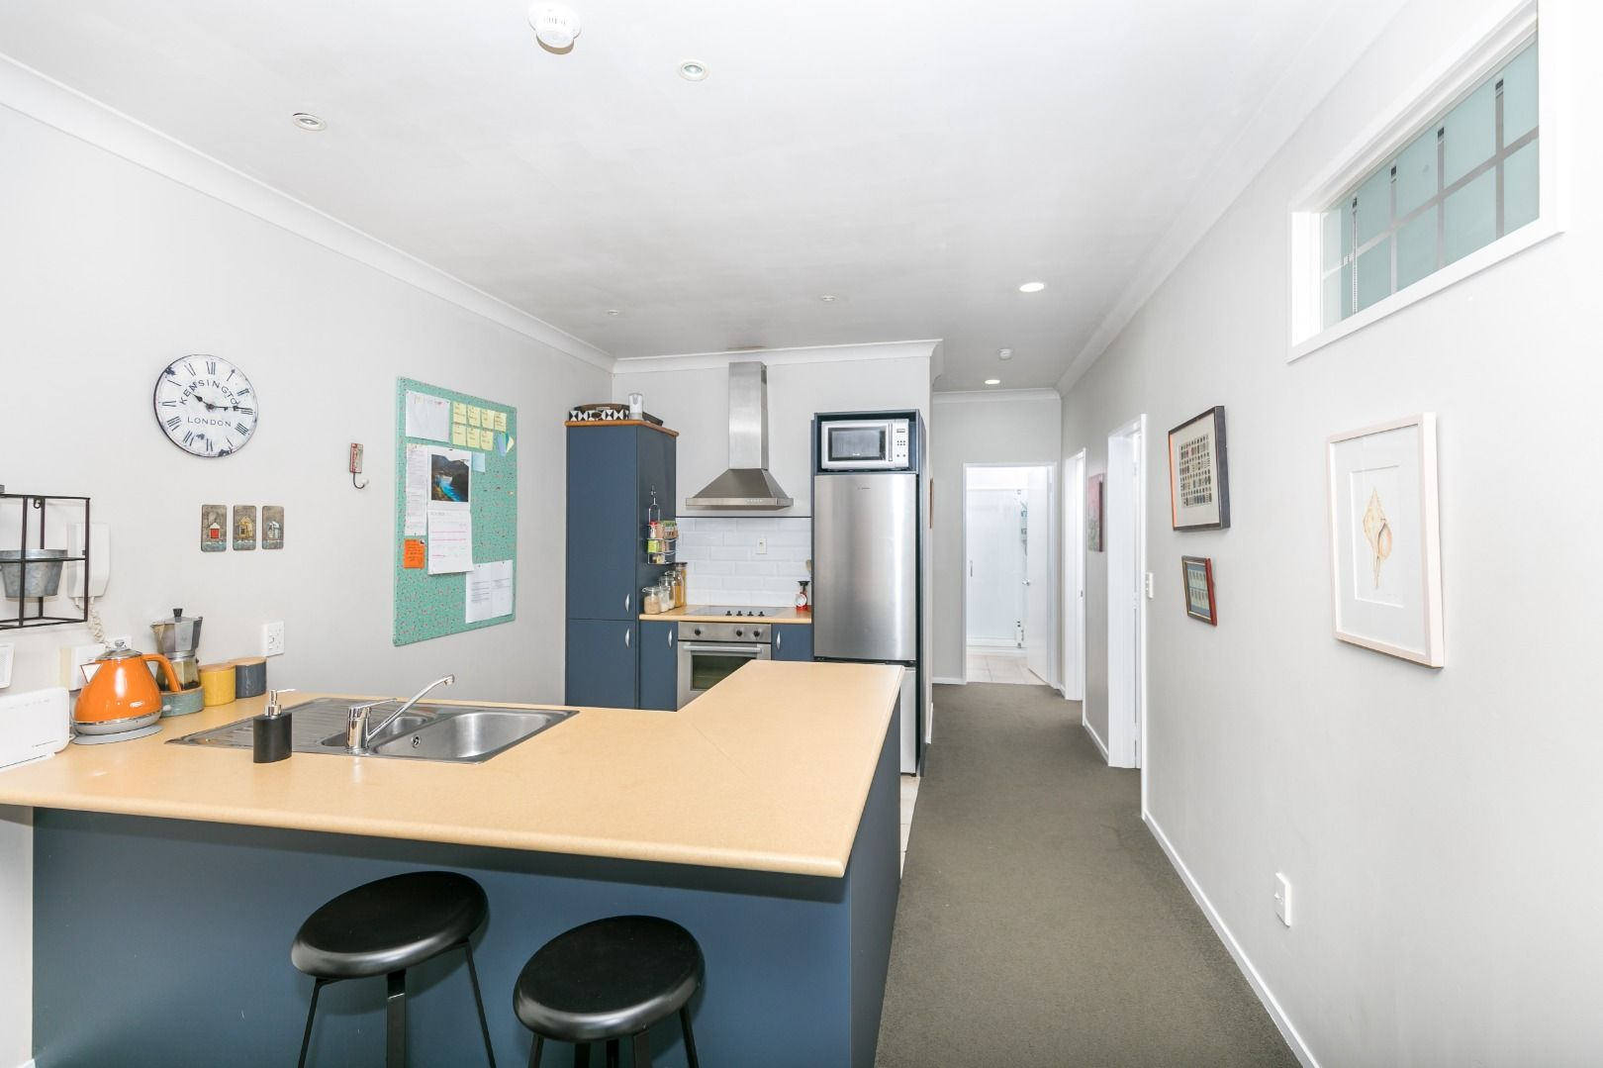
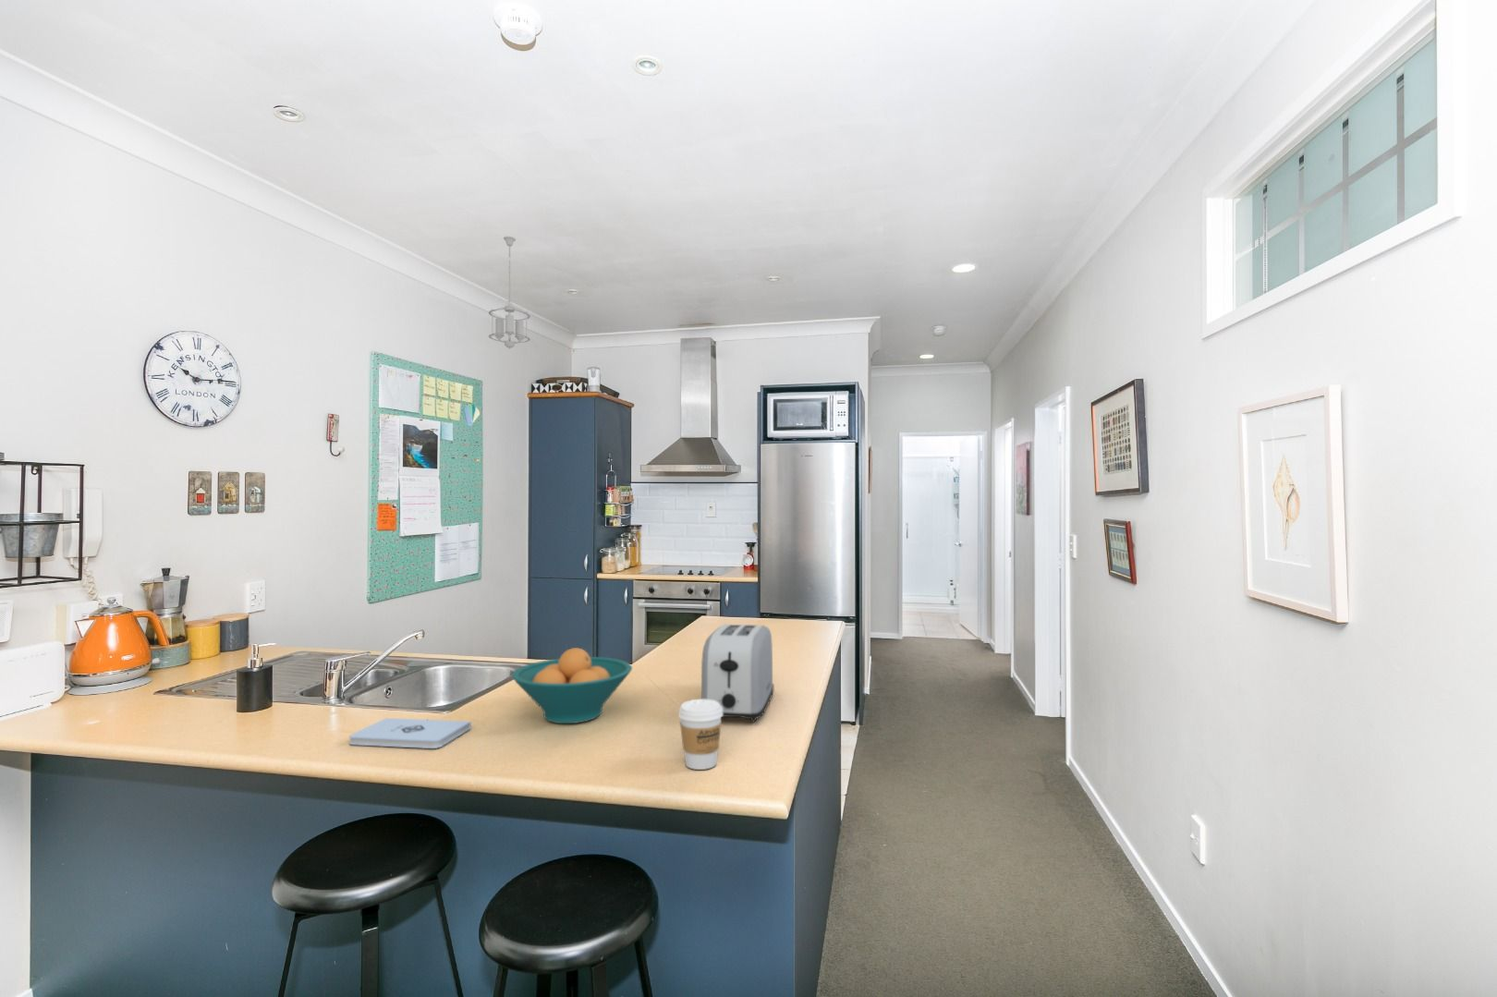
+ coffee cup (700, 733)
+ fruit bowl (573, 682)
+ notepad (411, 732)
+ toaster (738, 668)
+ pendant light (509, 295)
